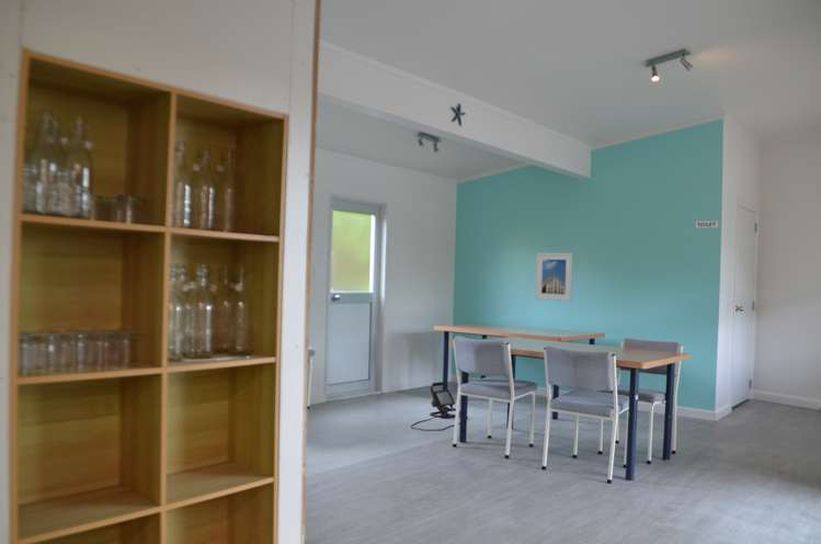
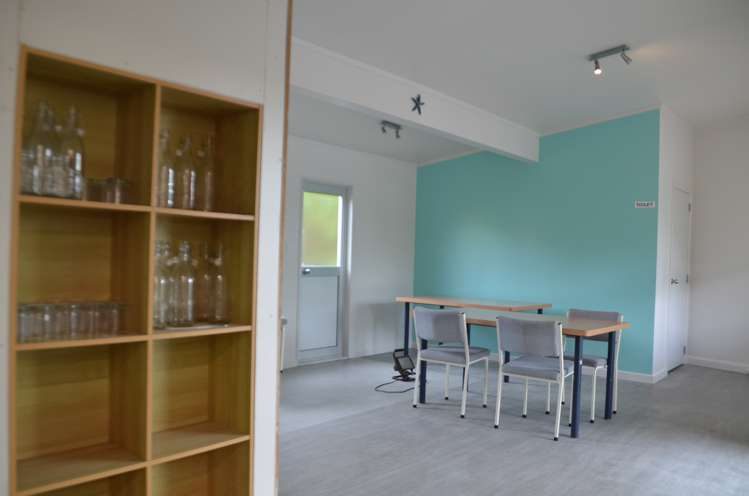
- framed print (554, 276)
